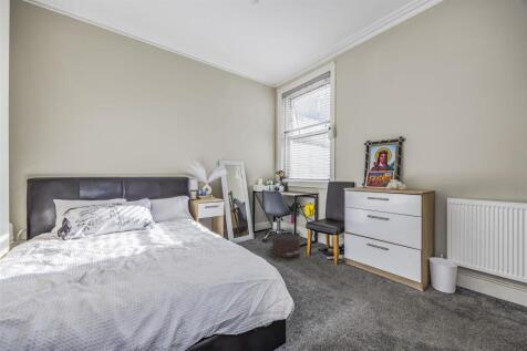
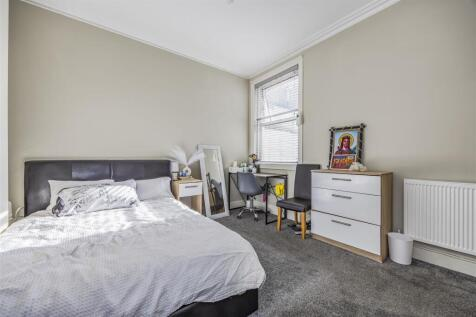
- pouf (283, 245)
